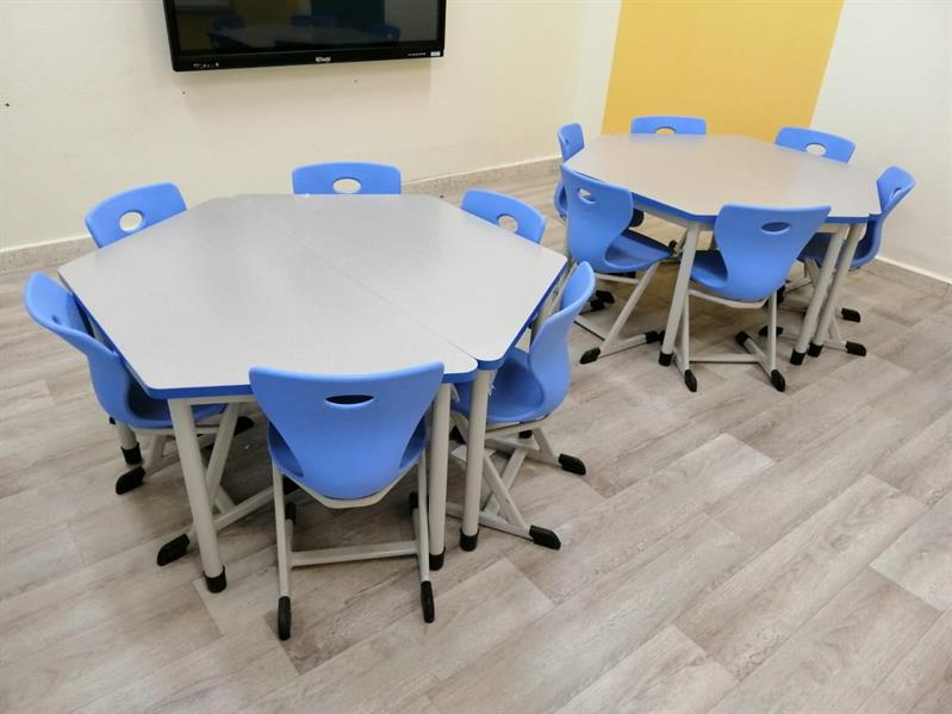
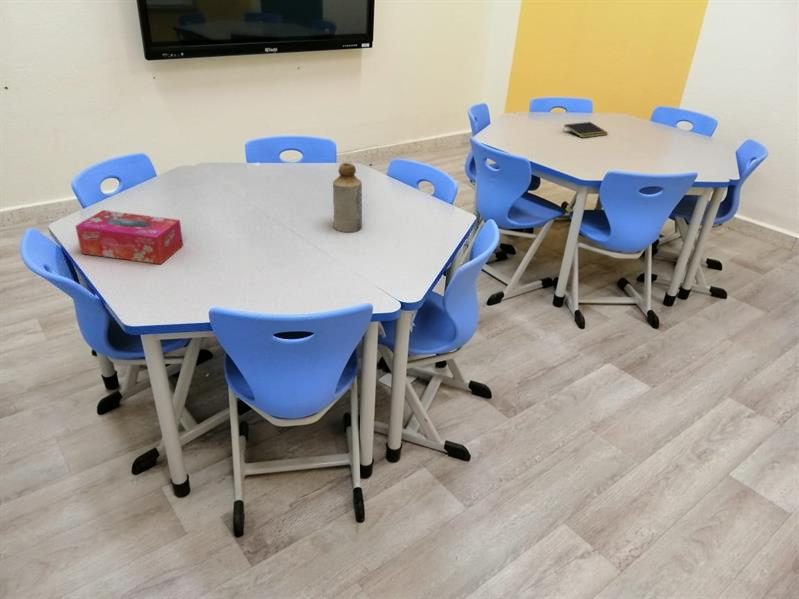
+ bottle (348, 196)
+ tissue box (131, 236)
+ notepad (586, 129)
